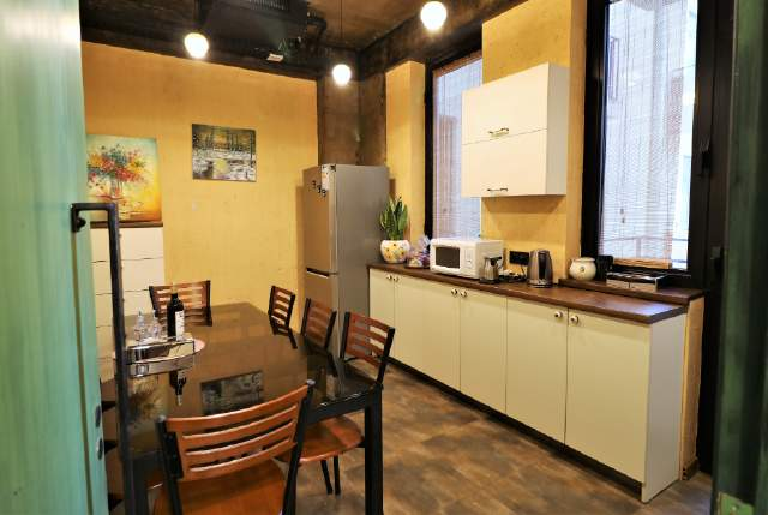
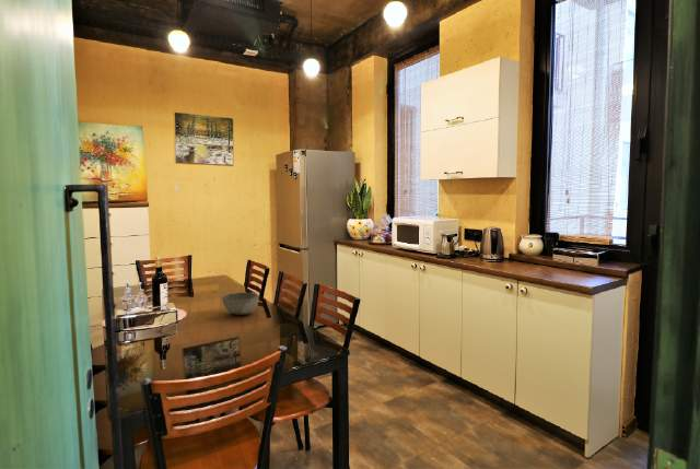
+ bowl (241, 304)
